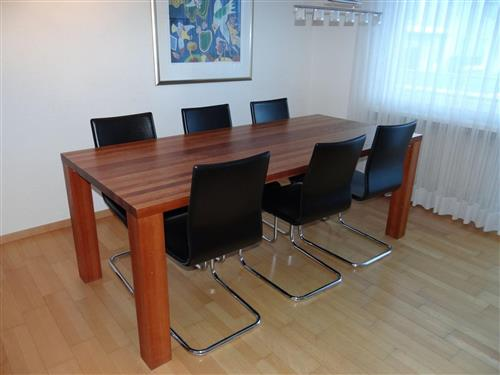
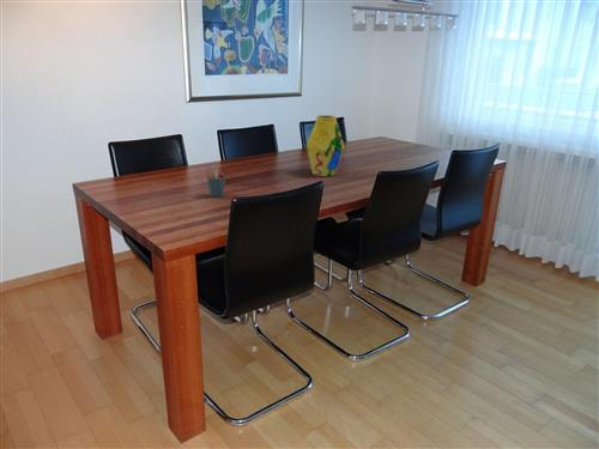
+ pen holder (216, 181)
+ vase (325, 145)
